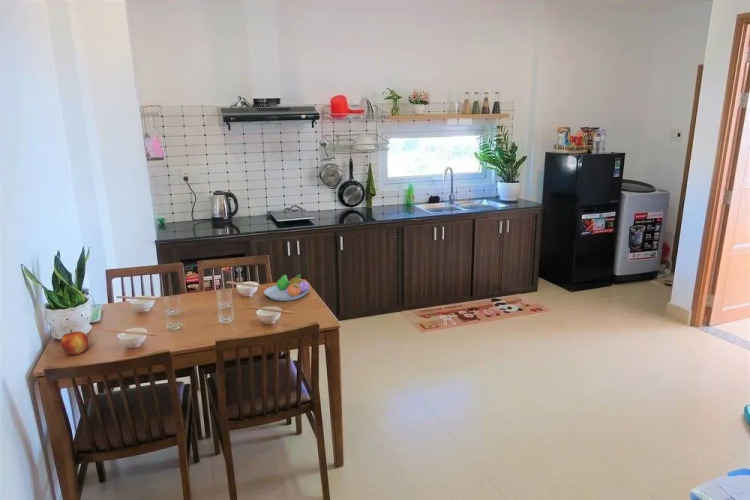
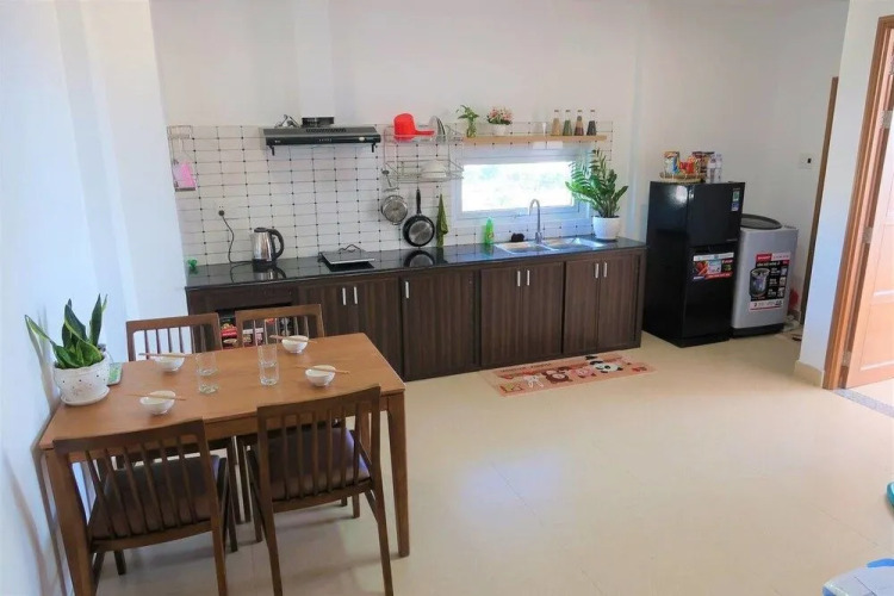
- fruit bowl (287, 285)
- apple (74, 341)
